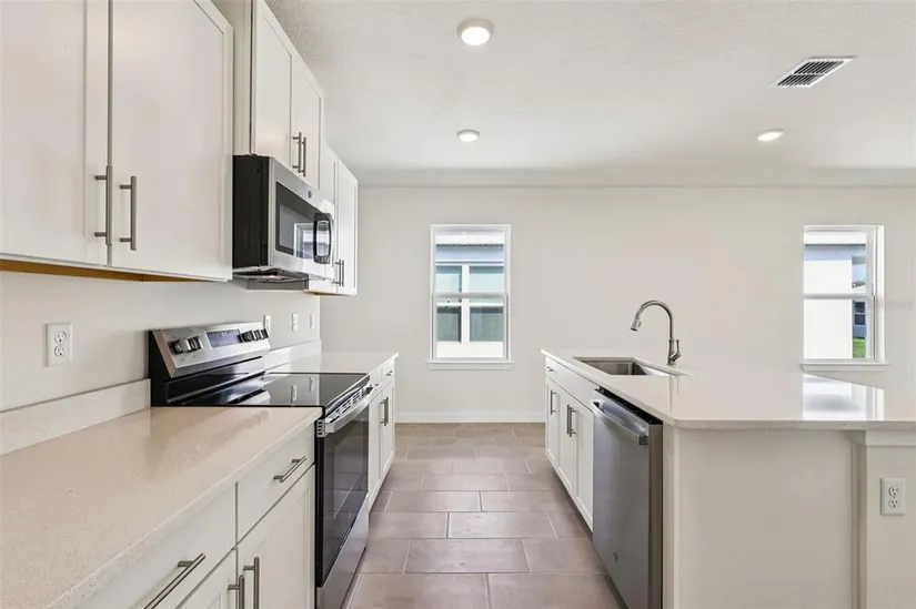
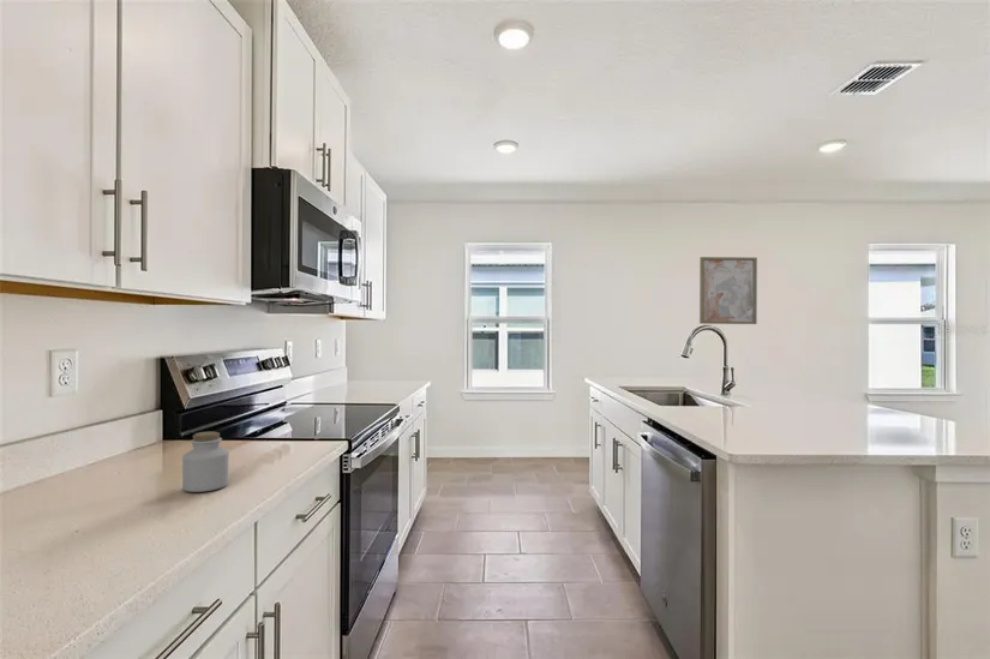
+ wall art (728, 290)
+ jar (205, 460)
